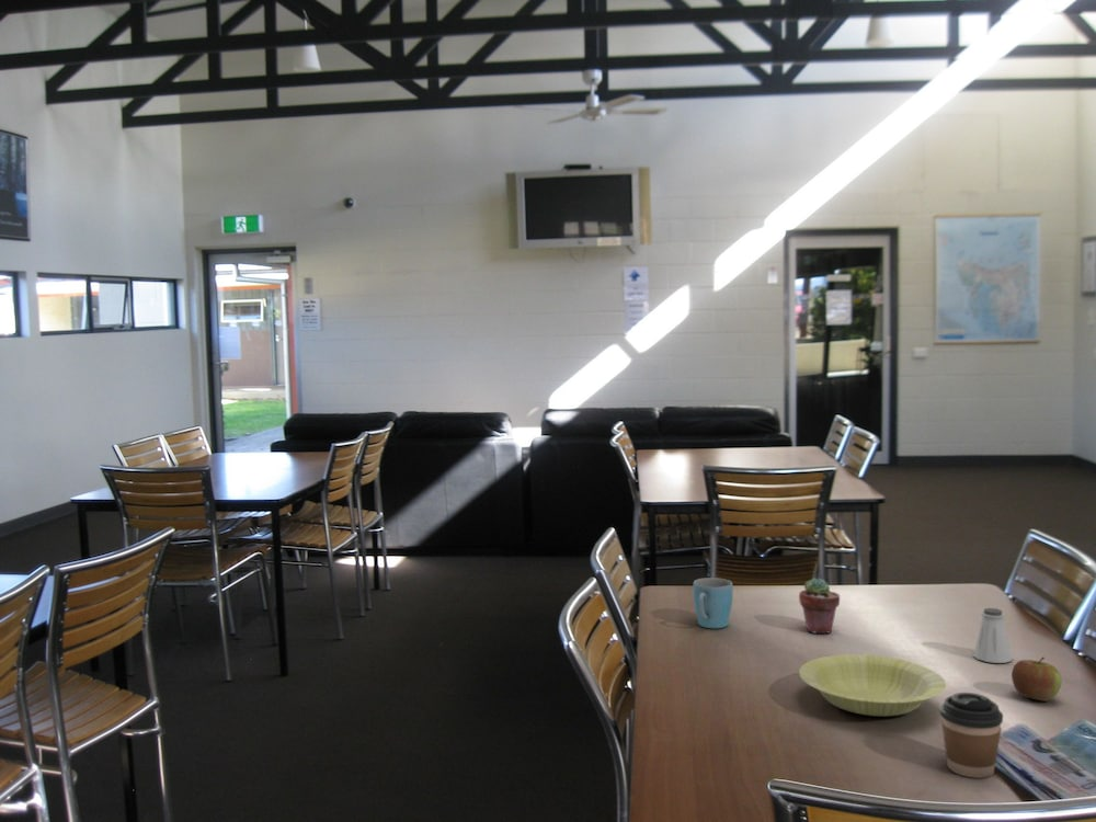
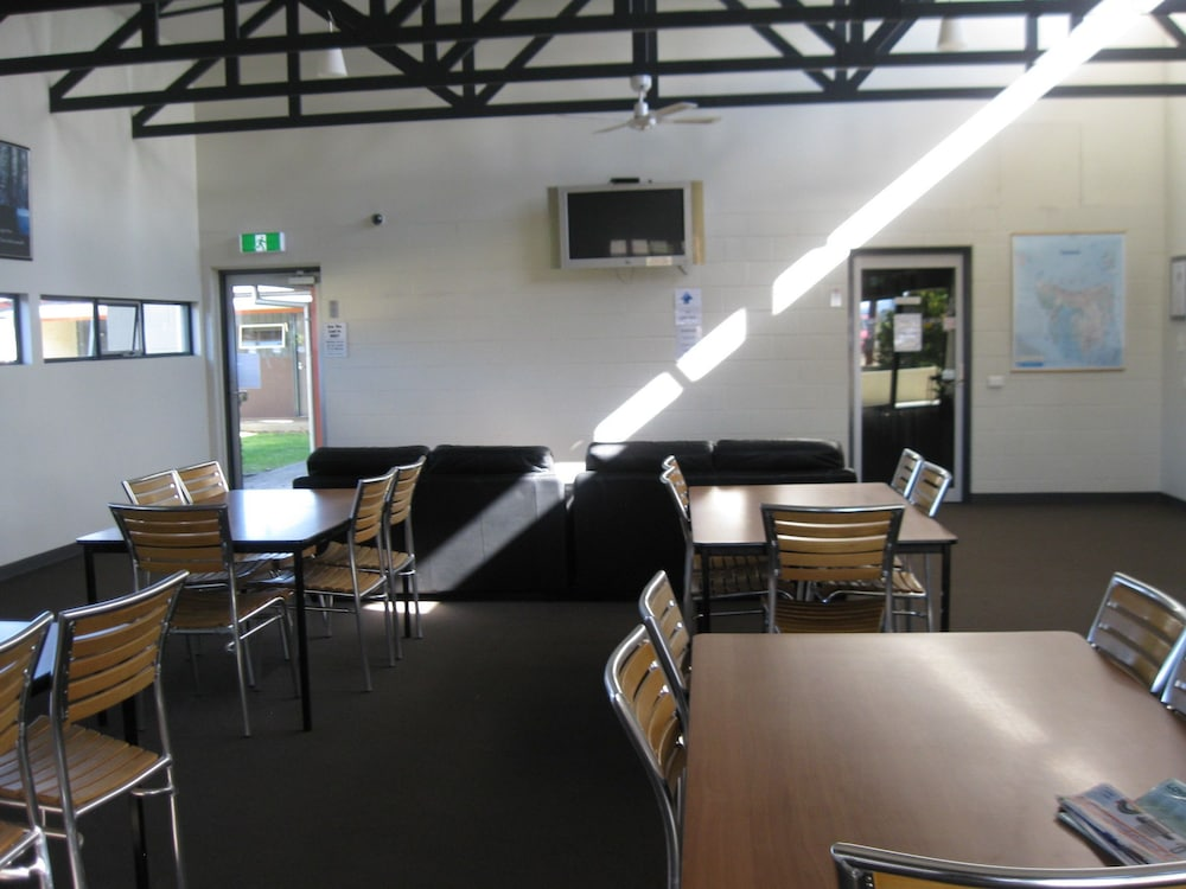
- apple (1036, 676)
- saltshaker (992, 633)
- potted succulent (819, 604)
- coffee cup (970, 731)
- mug (710, 605)
- bowl (870, 689)
